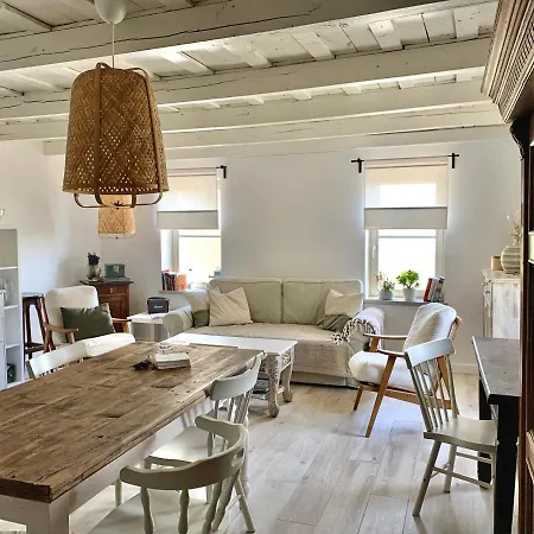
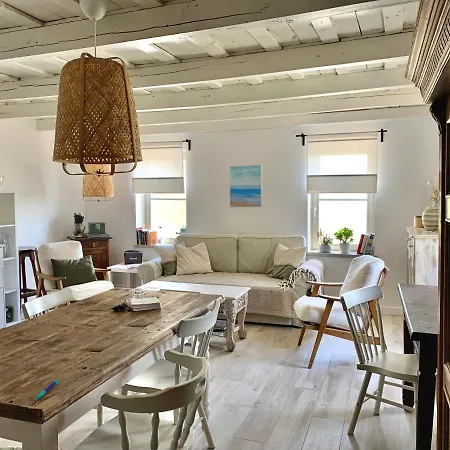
+ pen (46, 389)
+ wall art (245, 186)
